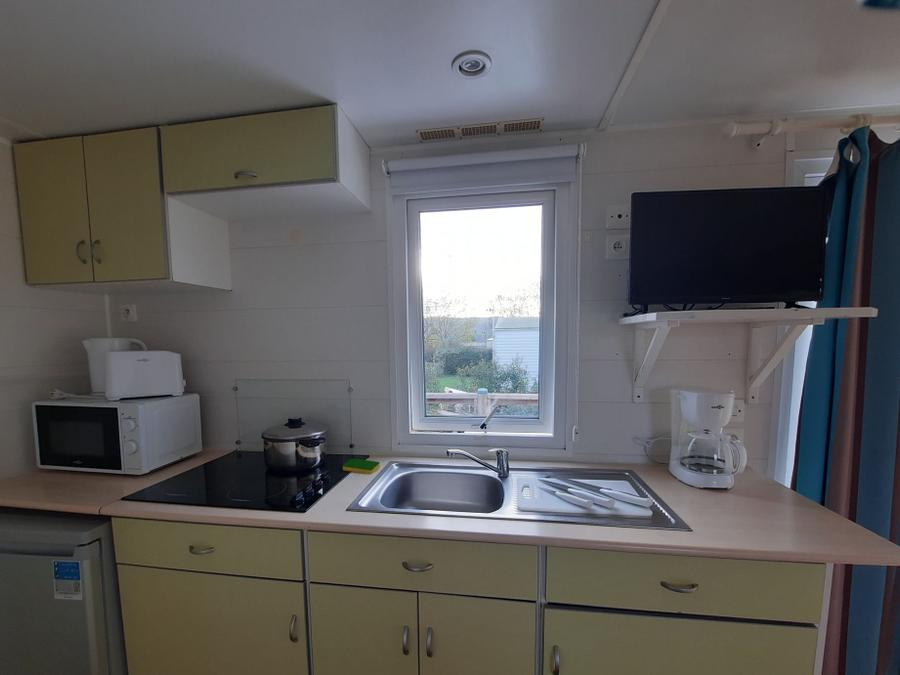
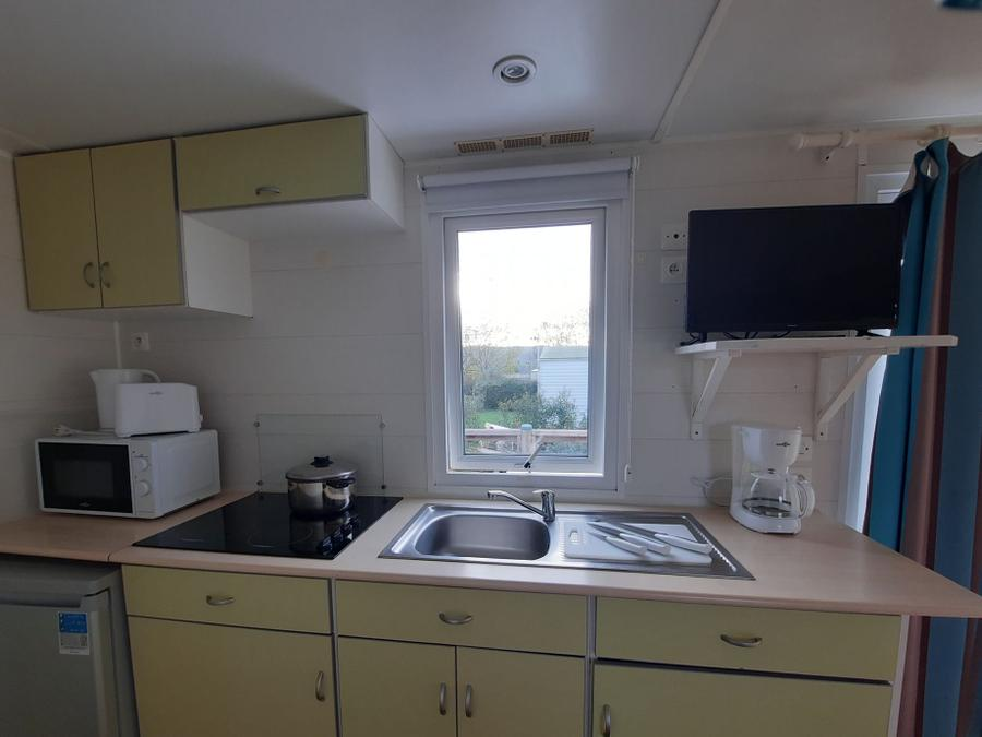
- dish sponge (361, 466)
